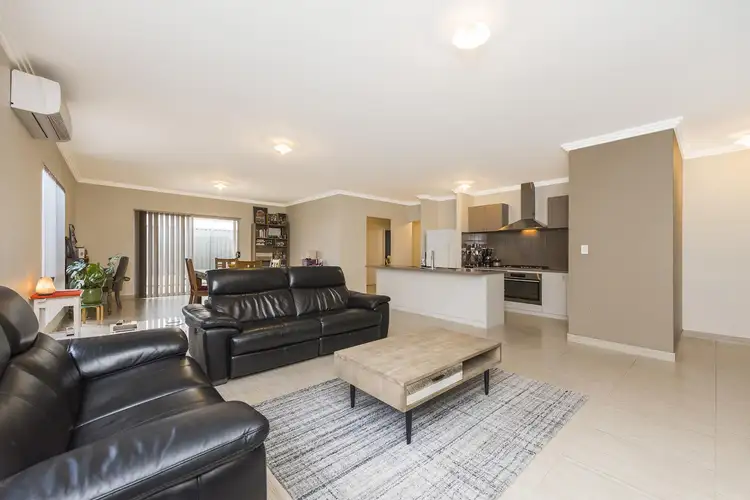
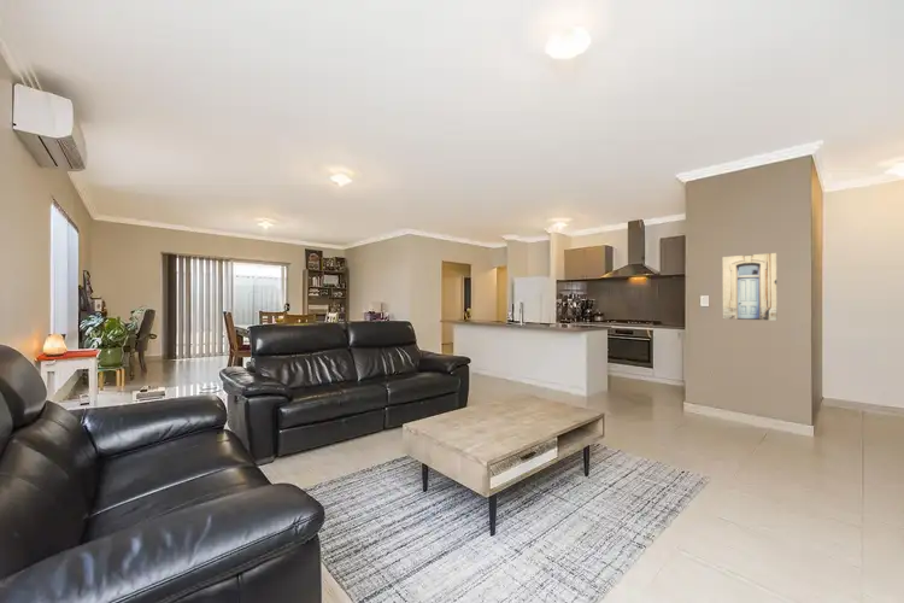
+ wall art (749, 287)
